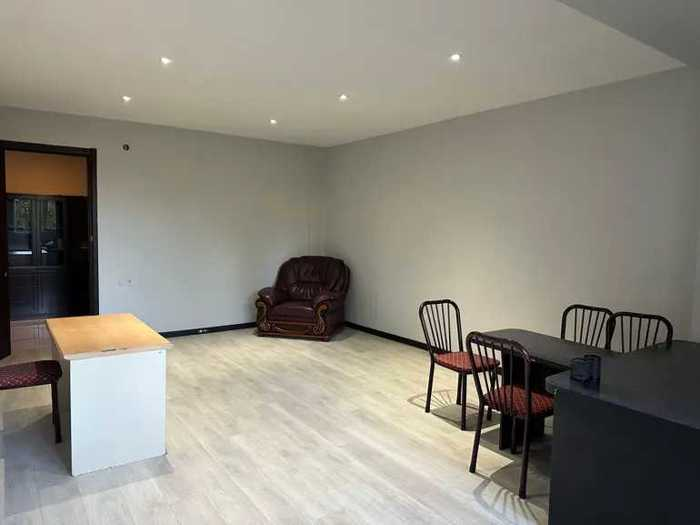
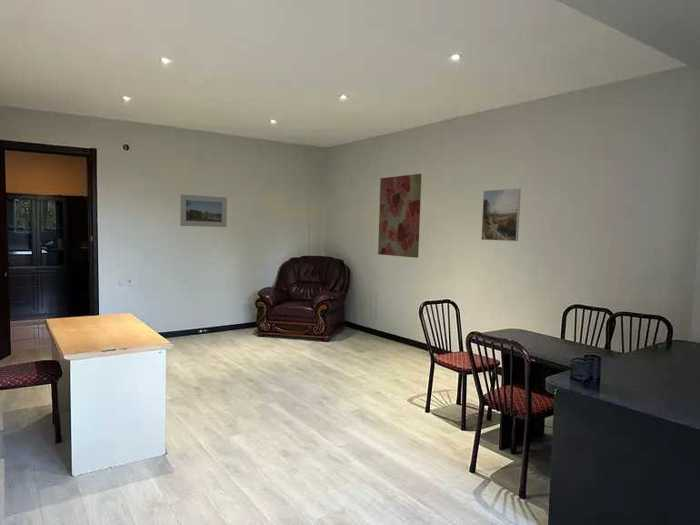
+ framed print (204, 211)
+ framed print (500, 215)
+ wall art (398, 216)
